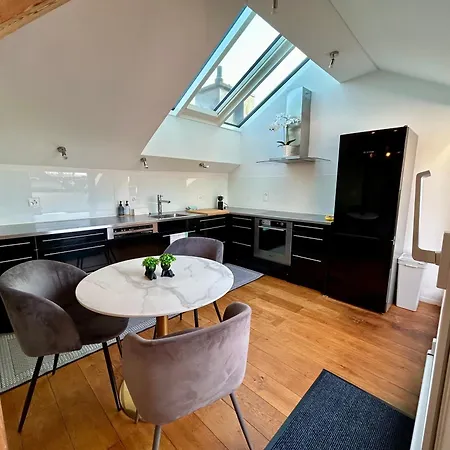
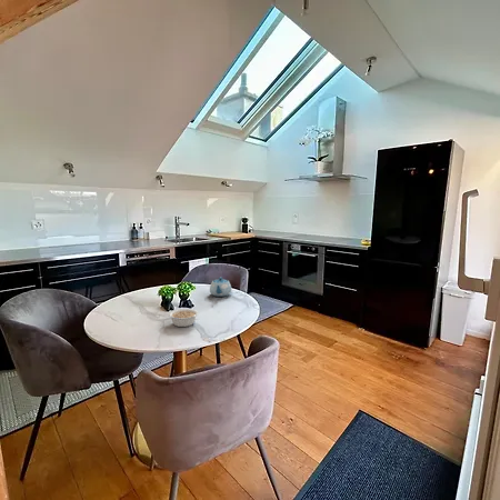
+ legume (184, 317)
+ chinaware (220, 286)
